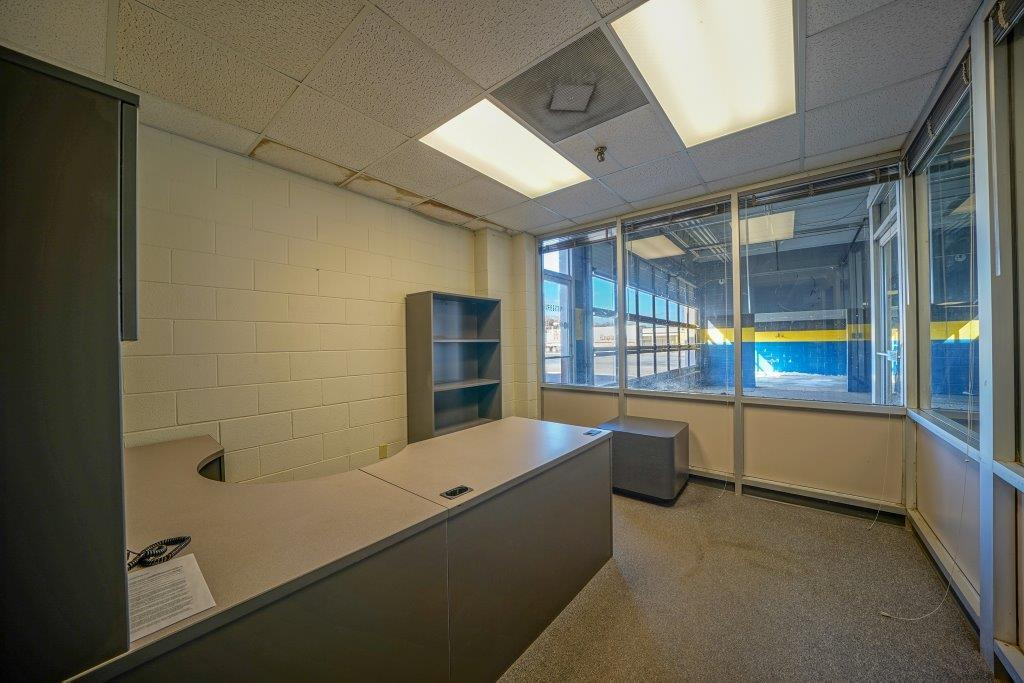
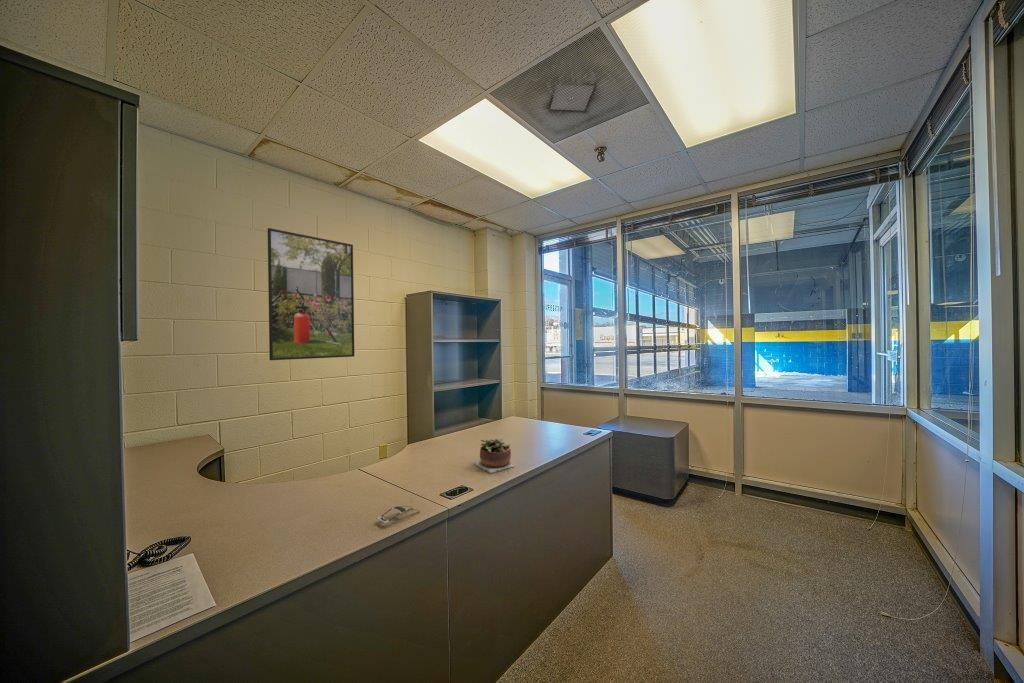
+ succulent plant (495, 450)
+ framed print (314, 297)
+ computer mouse (399, 512)
